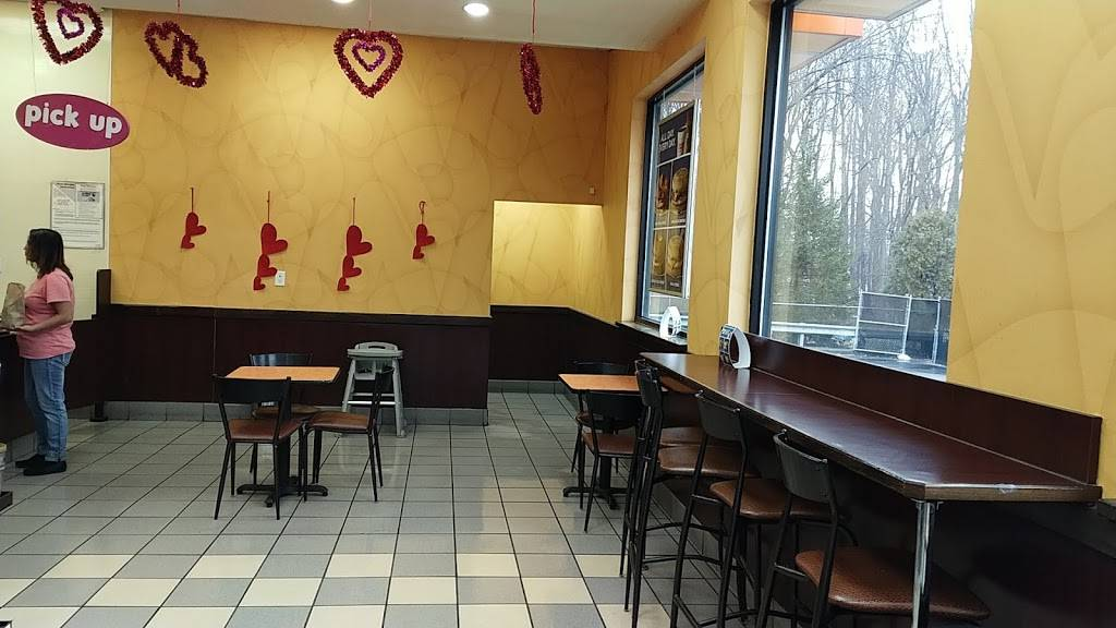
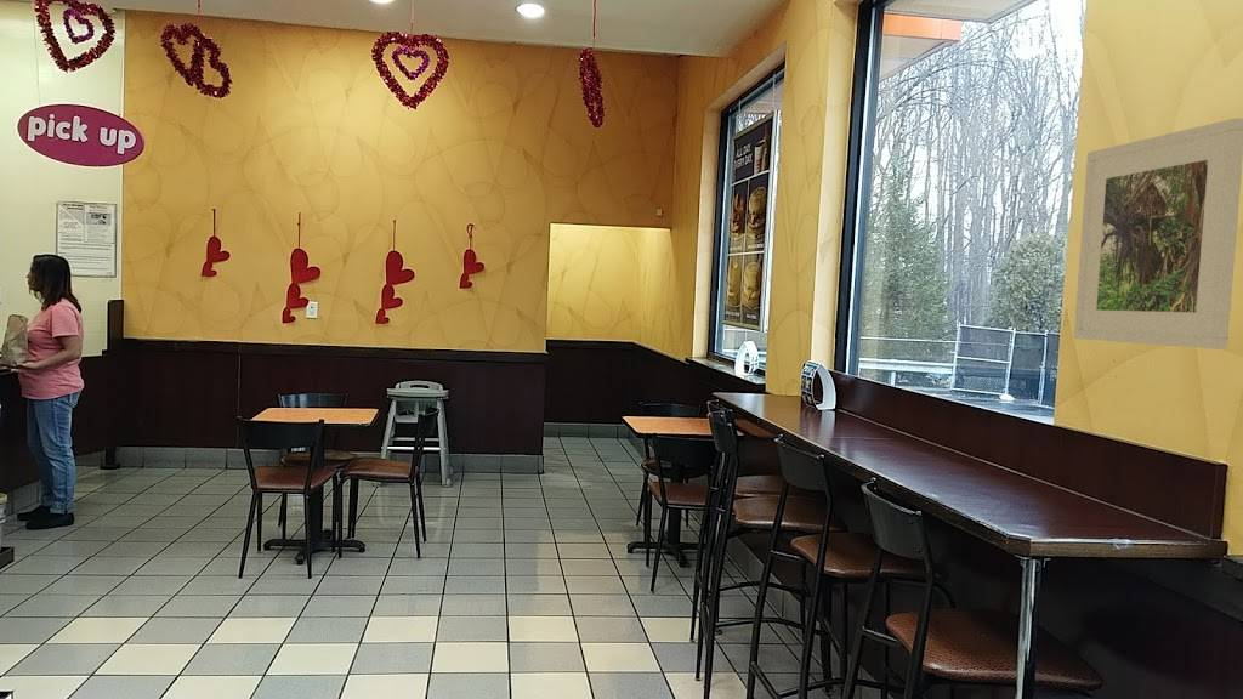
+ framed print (1150, 240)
